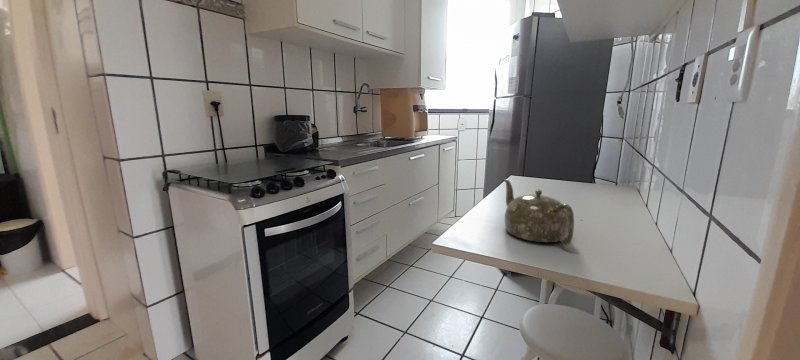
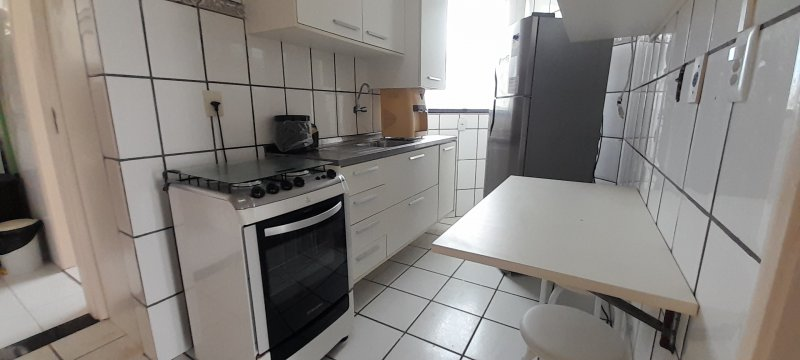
- teapot (533, 209)
